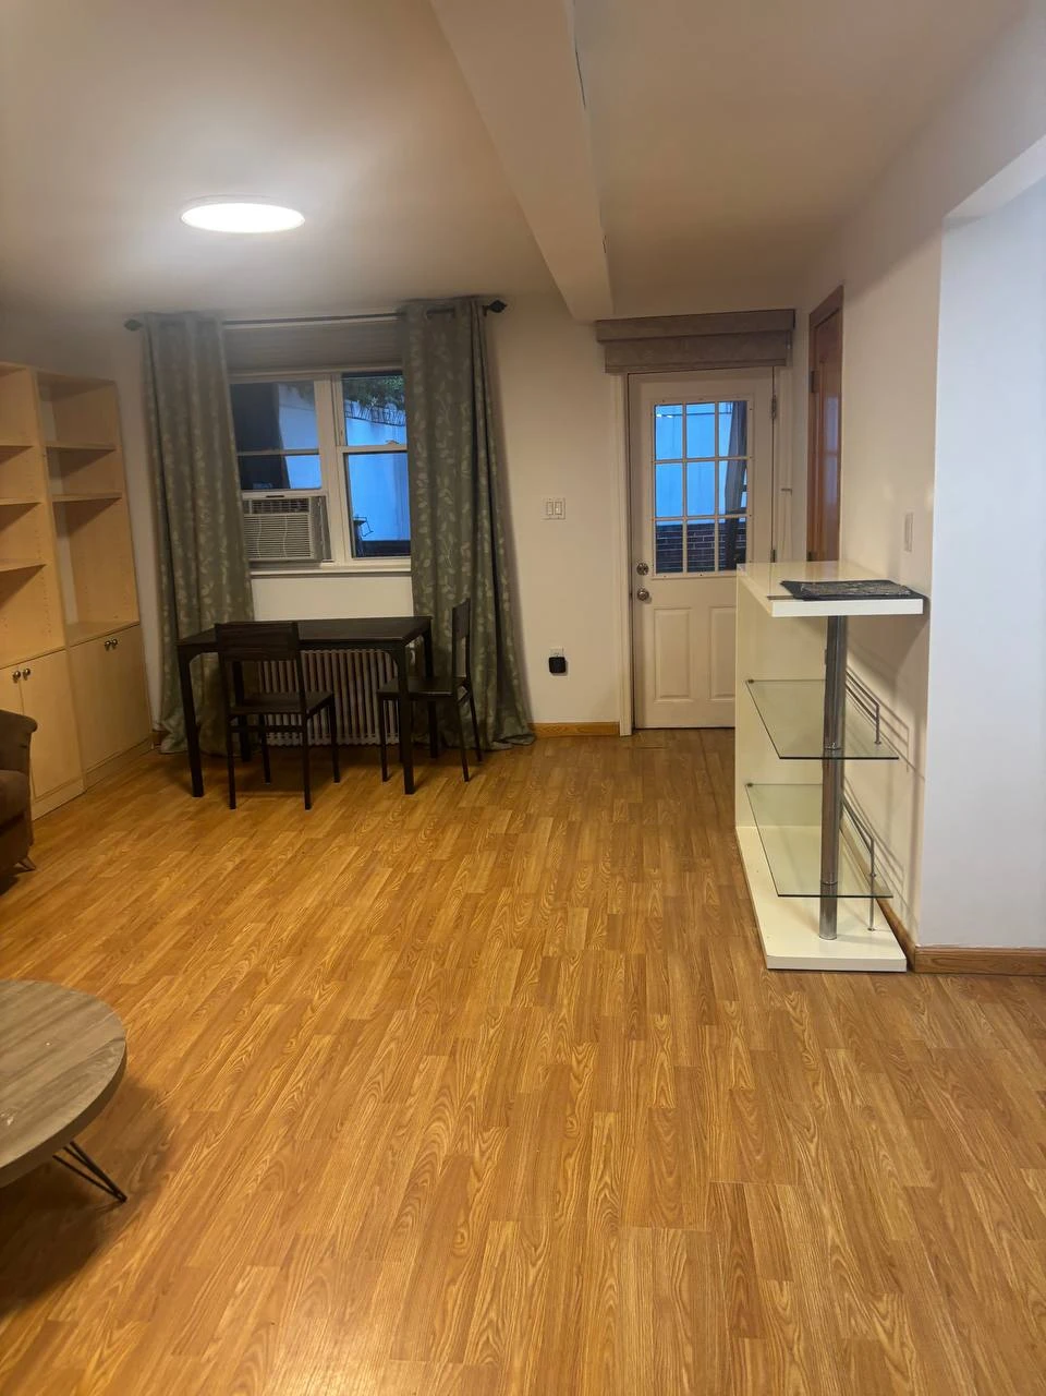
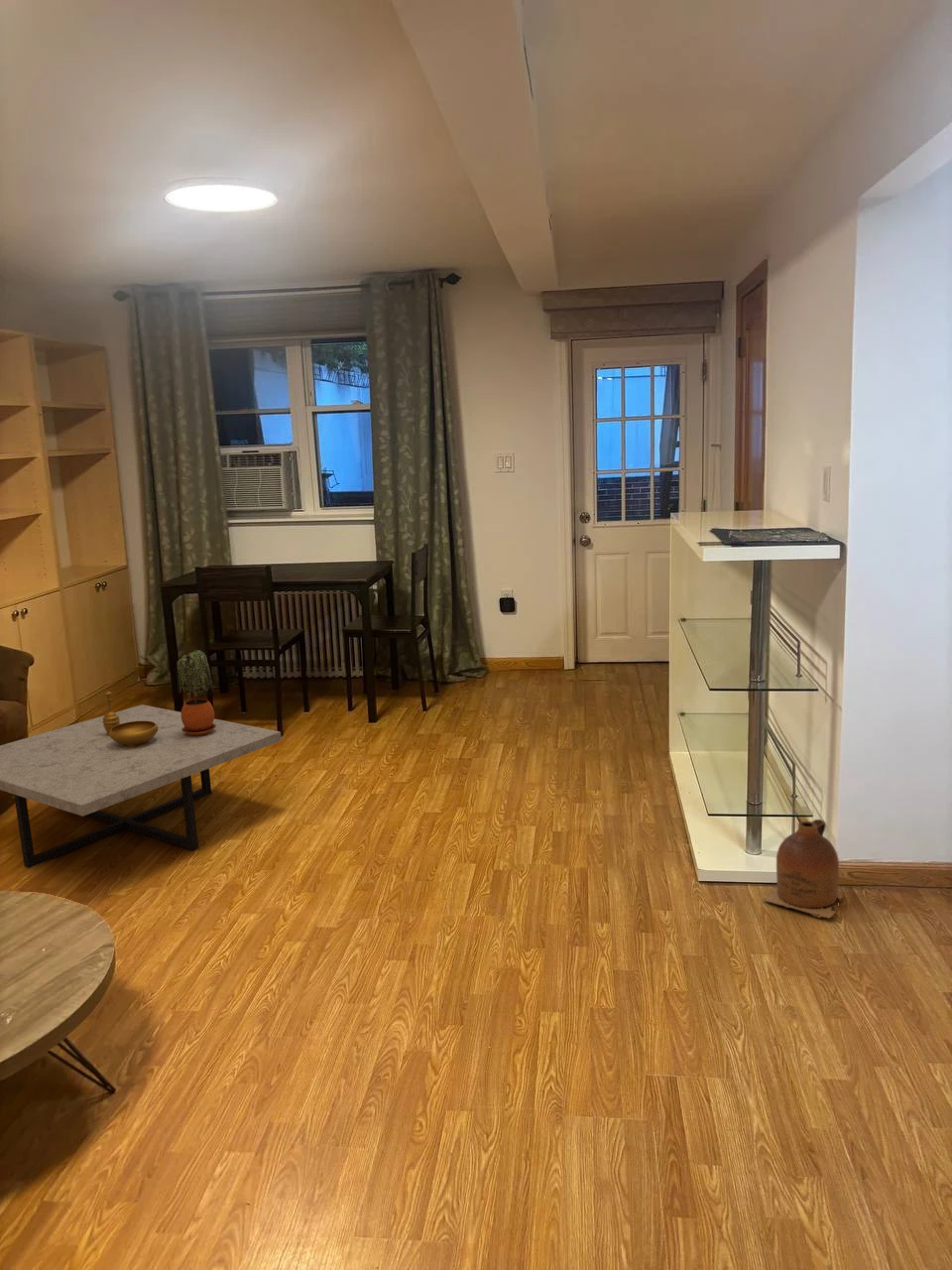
+ potted plant (197, 692)
+ coffee table (121, 787)
+ decorative bowl (125, 722)
+ ceramic jug (803, 861)
